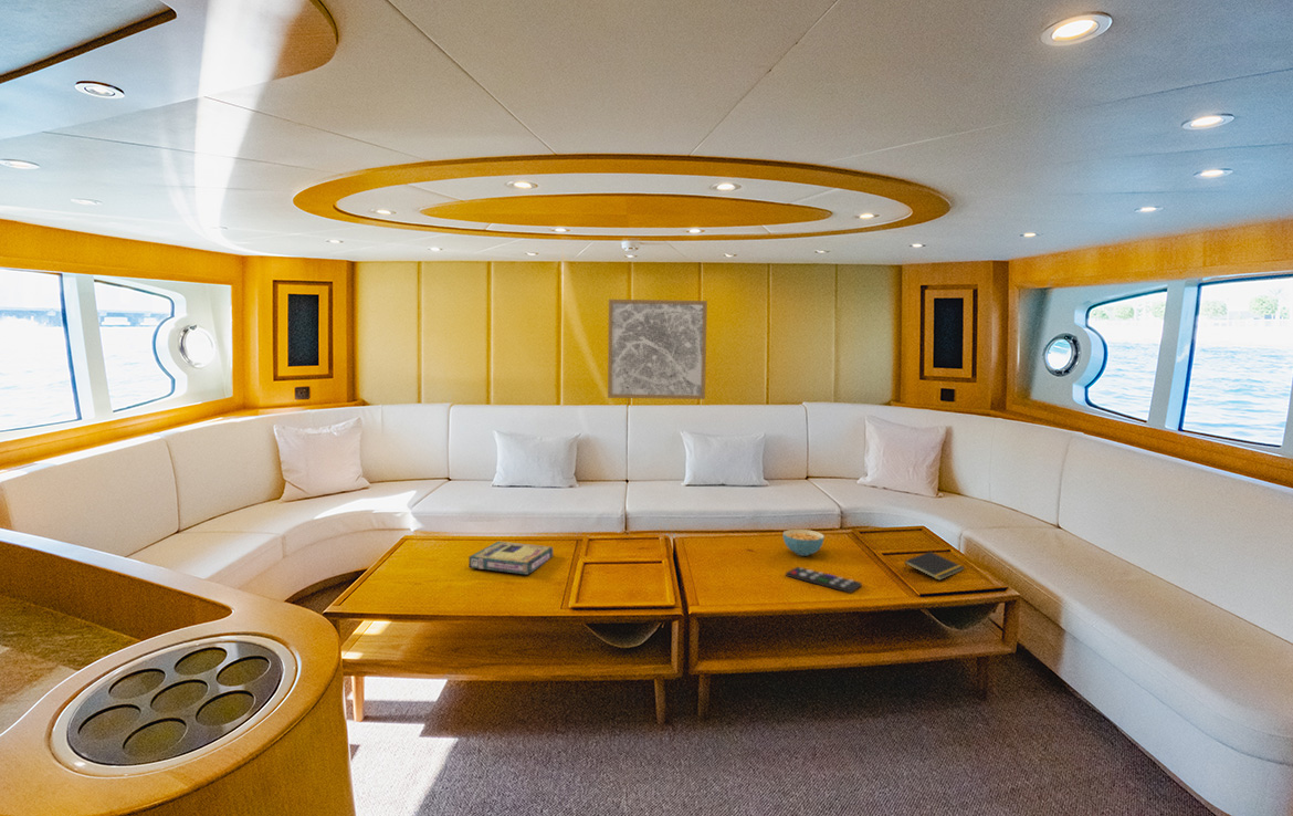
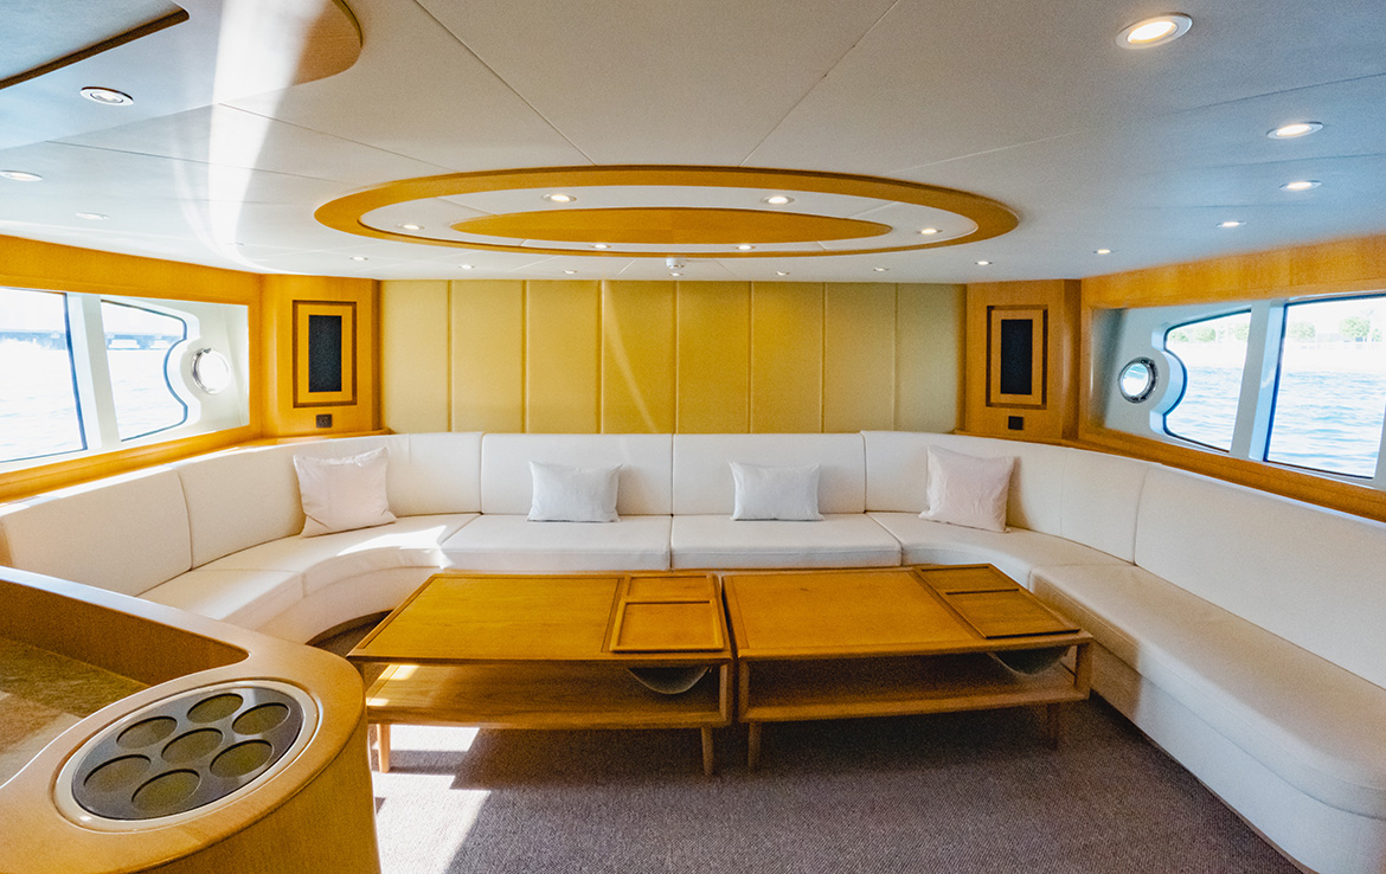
- notepad (934, 565)
- wall art (656, 349)
- video game box (512, 556)
- remote control (822, 578)
- cereal bowl (802, 544)
